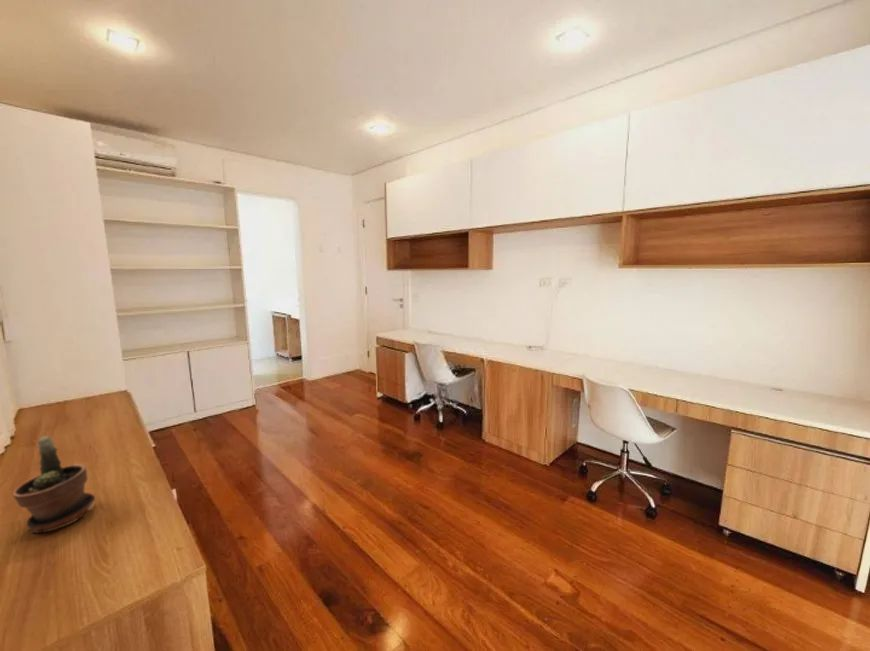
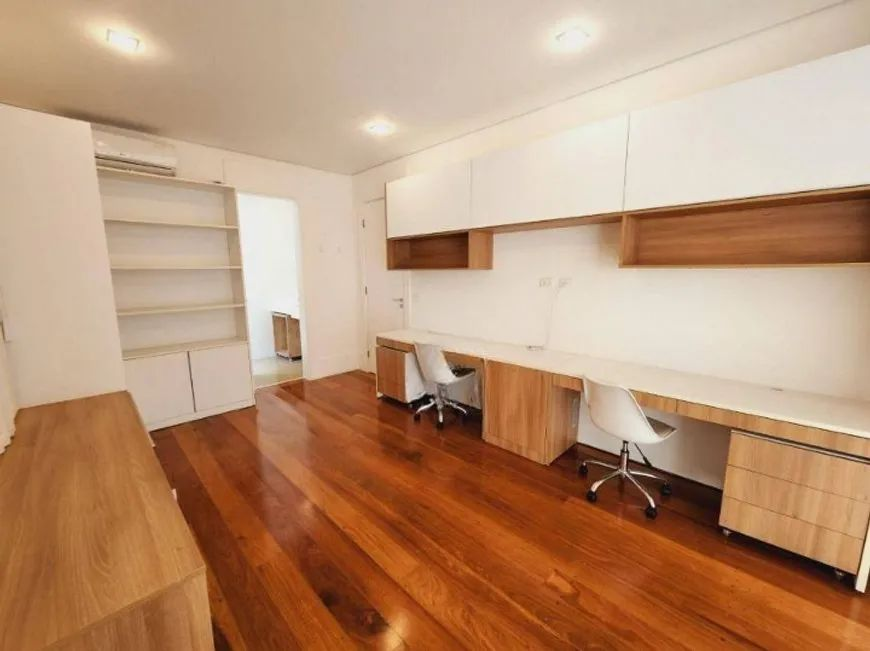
- potted plant (54, 481)
